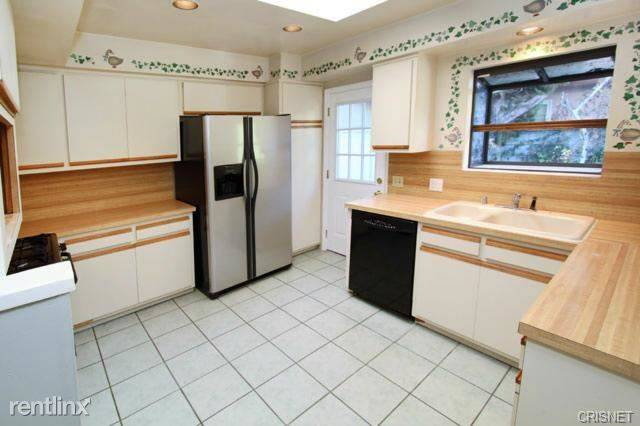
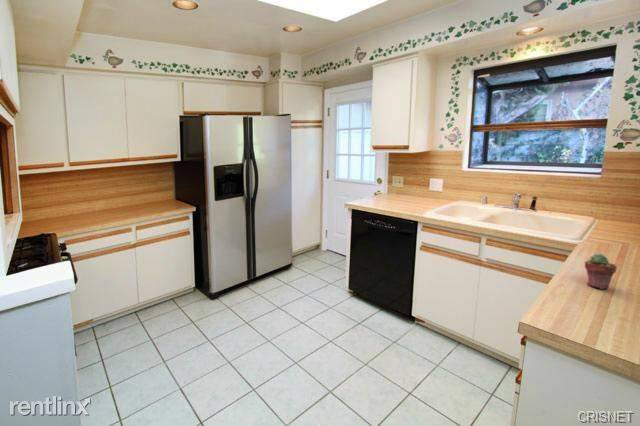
+ potted succulent (599, 270)
